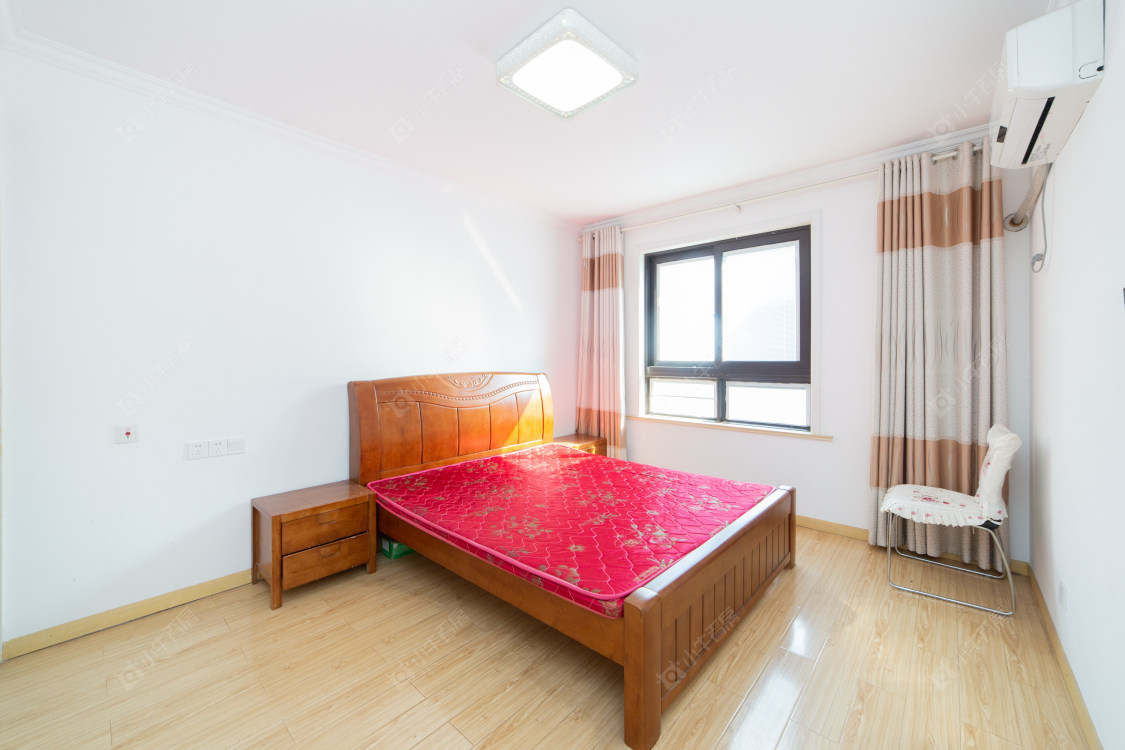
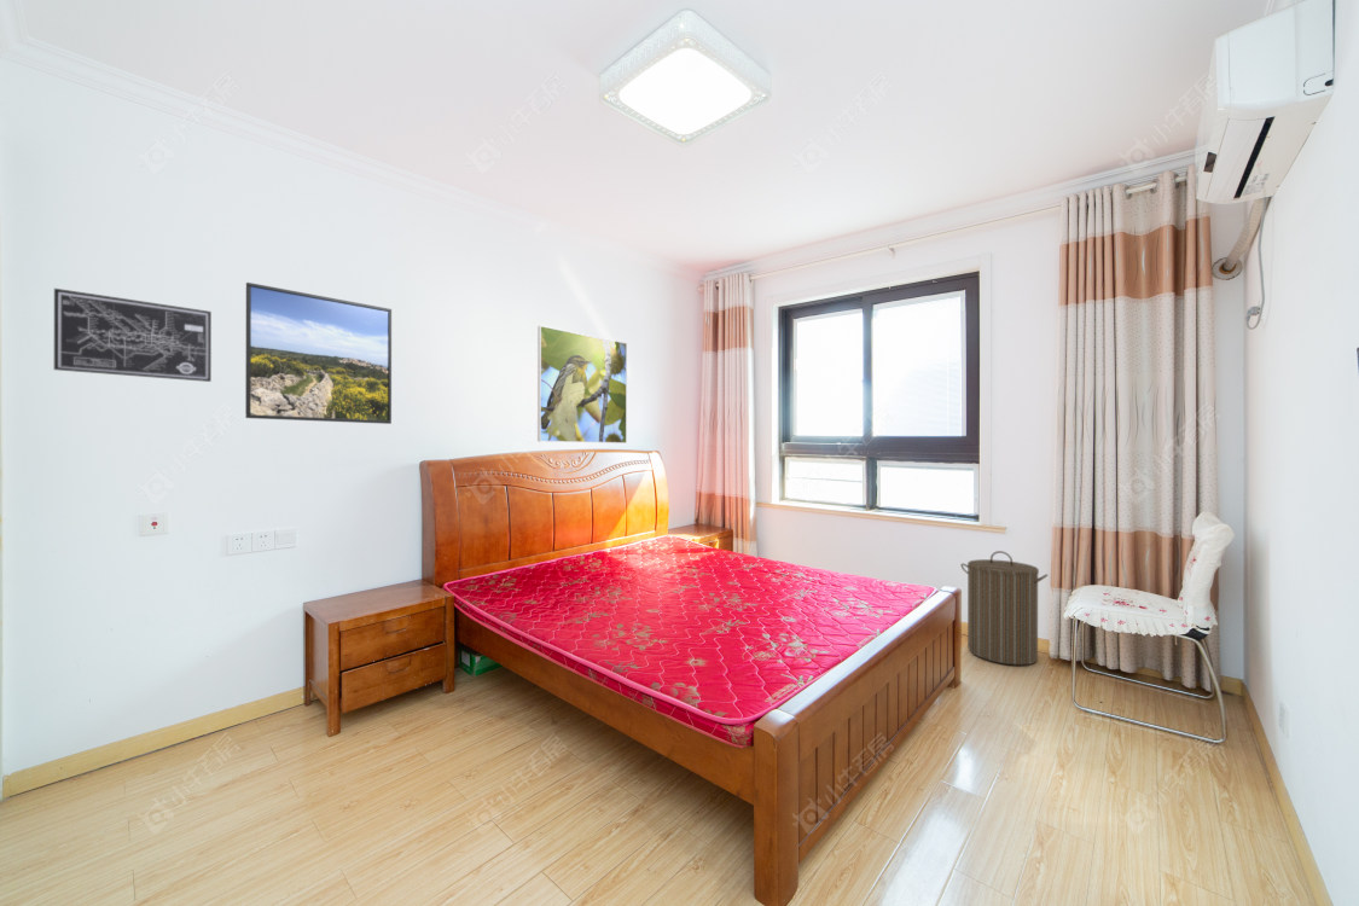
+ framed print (585, 388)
+ laundry hamper (1001, 602)
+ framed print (324, 359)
+ wall art (138, 338)
